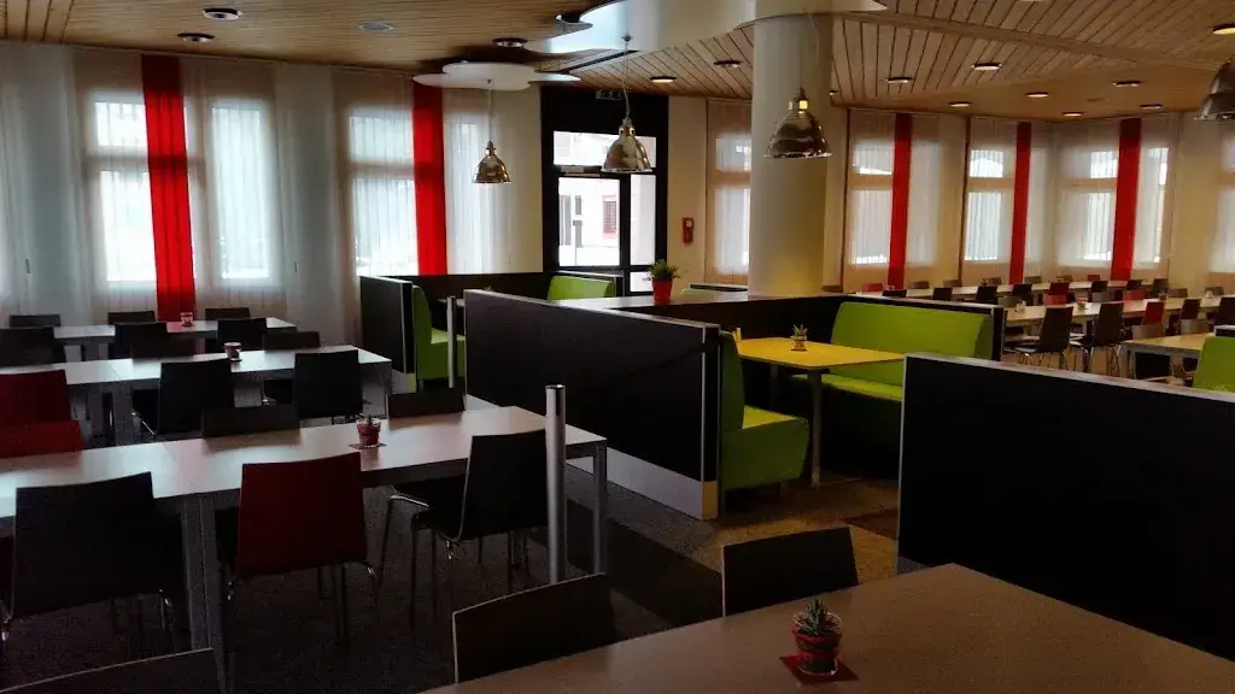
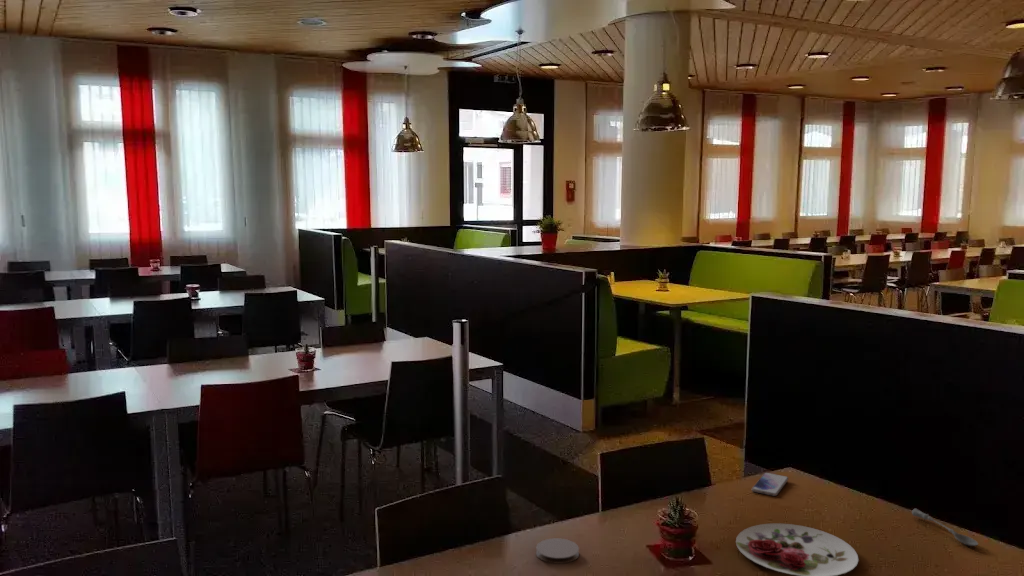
+ plate (795, 547)
+ coaster (557, 550)
+ smartphone (770, 484)
+ soupspoon (943, 526)
